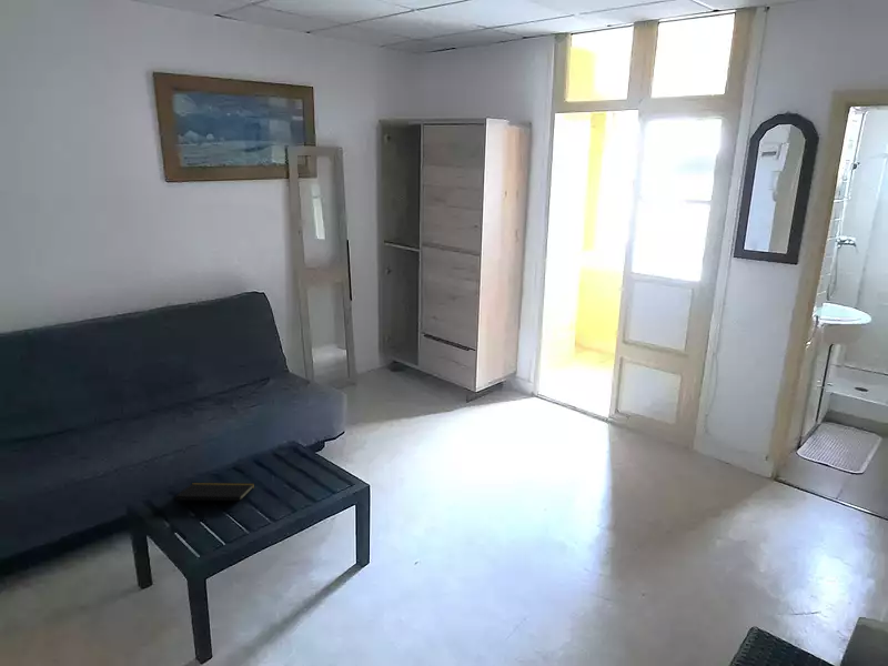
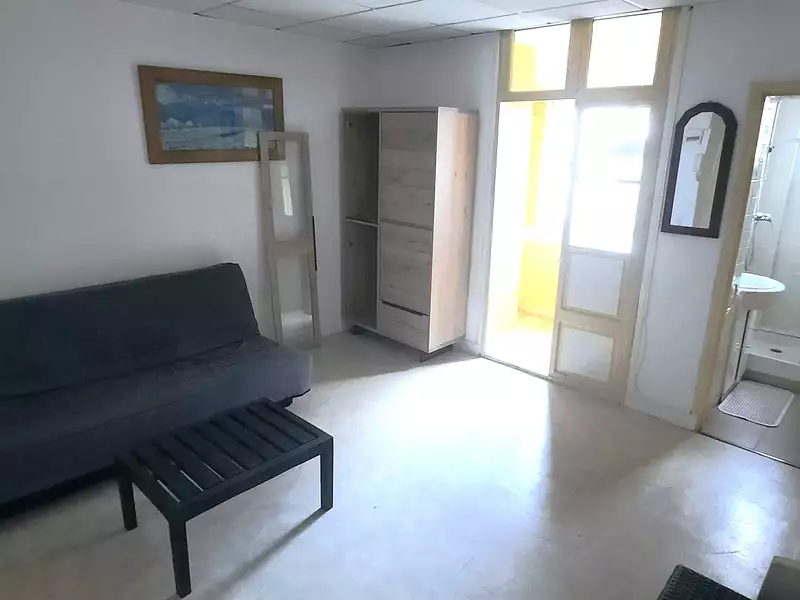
- notepad (216, 491)
